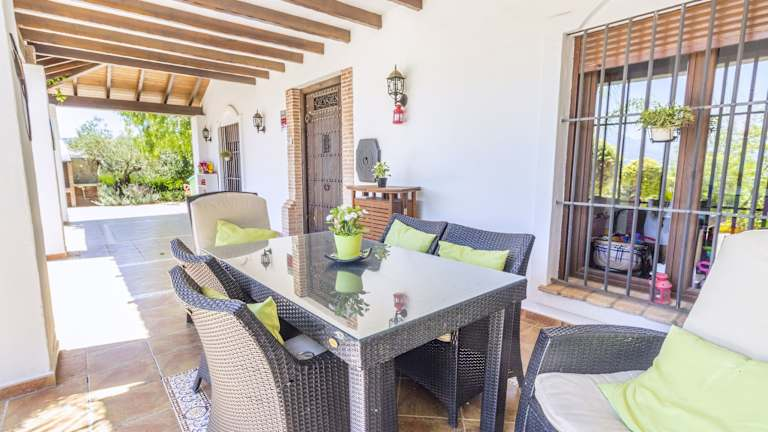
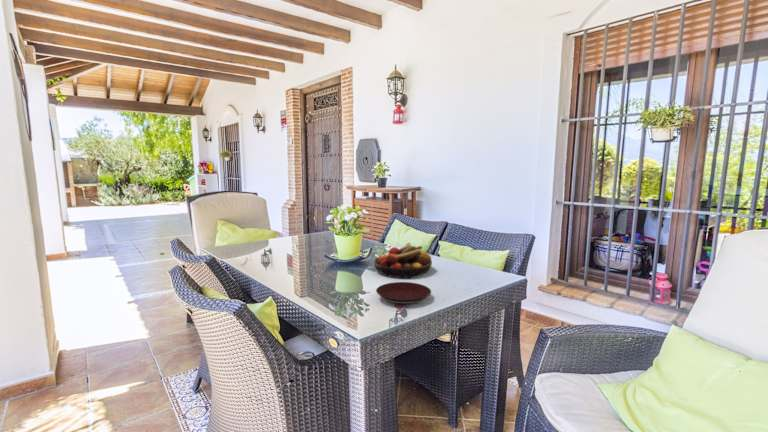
+ fruit bowl (402, 258)
+ plate (403, 294)
